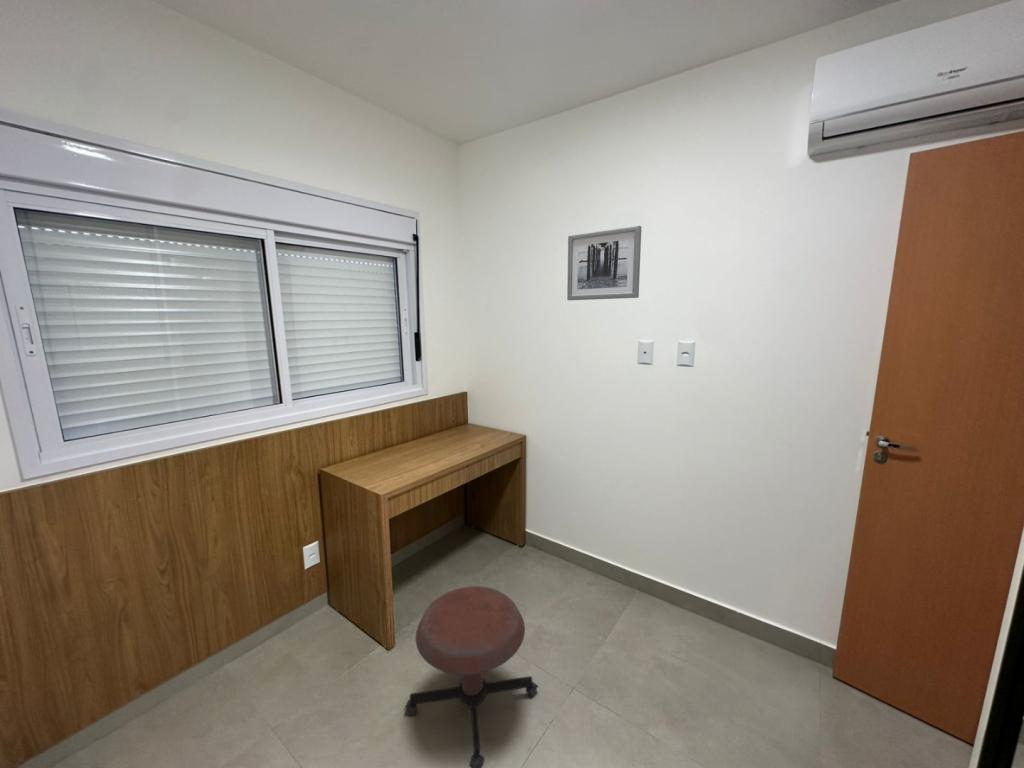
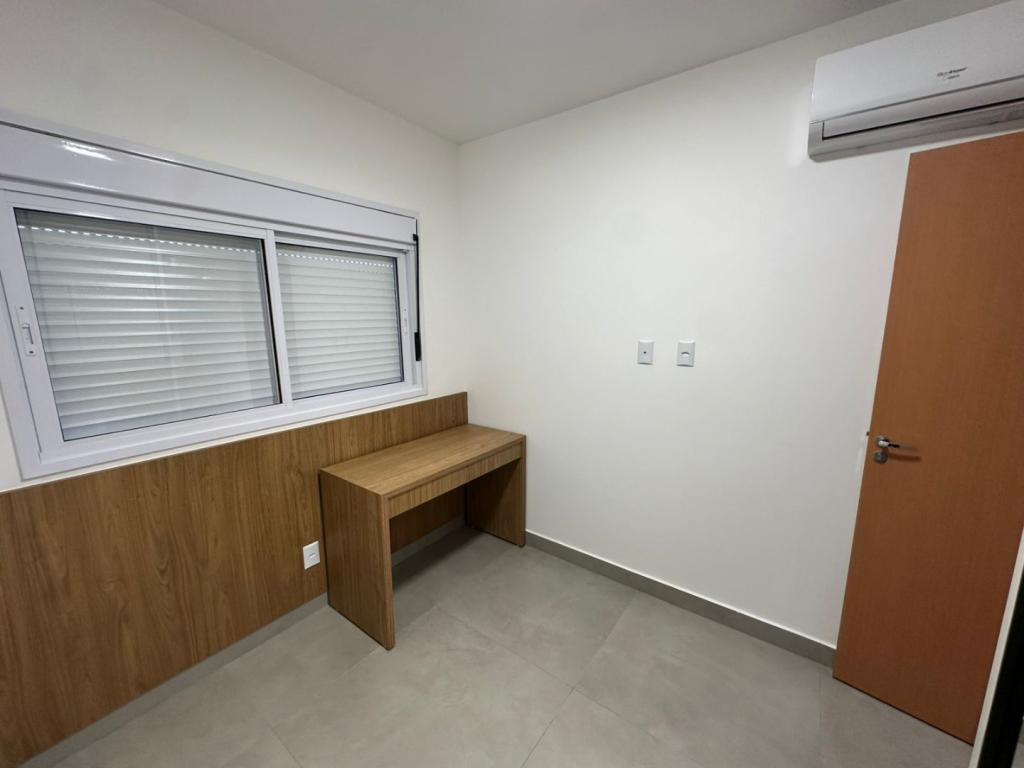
- stool (472, 660)
- wall art (602, 265)
